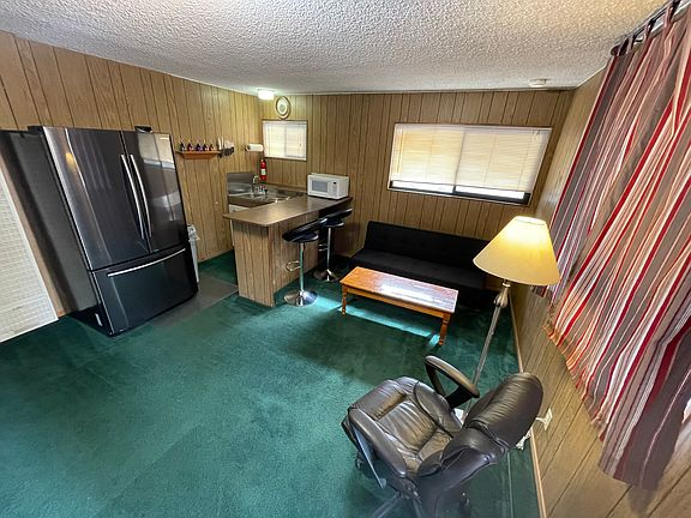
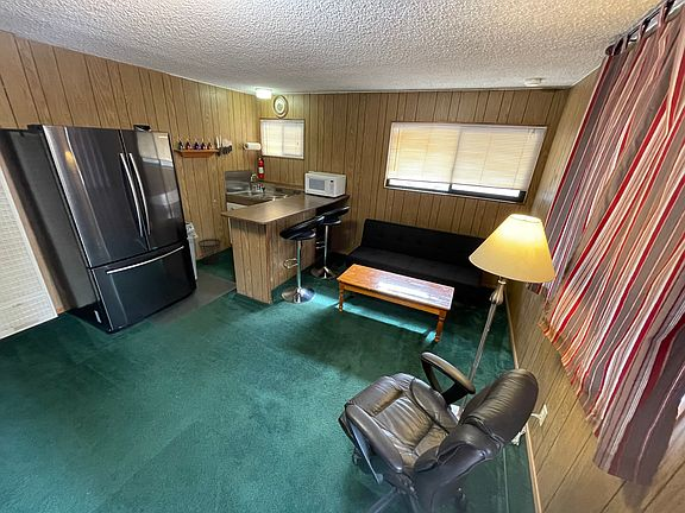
+ wastebasket (210, 252)
